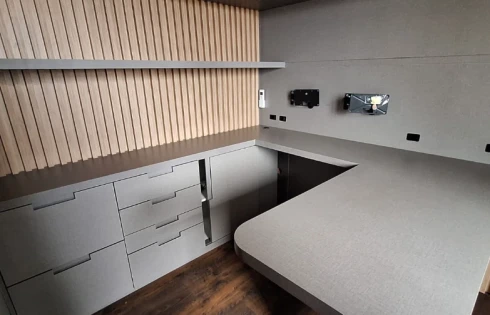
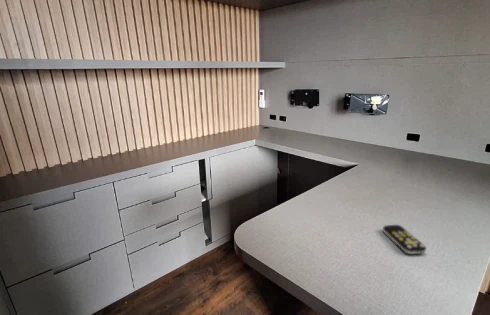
+ remote control (403, 238)
